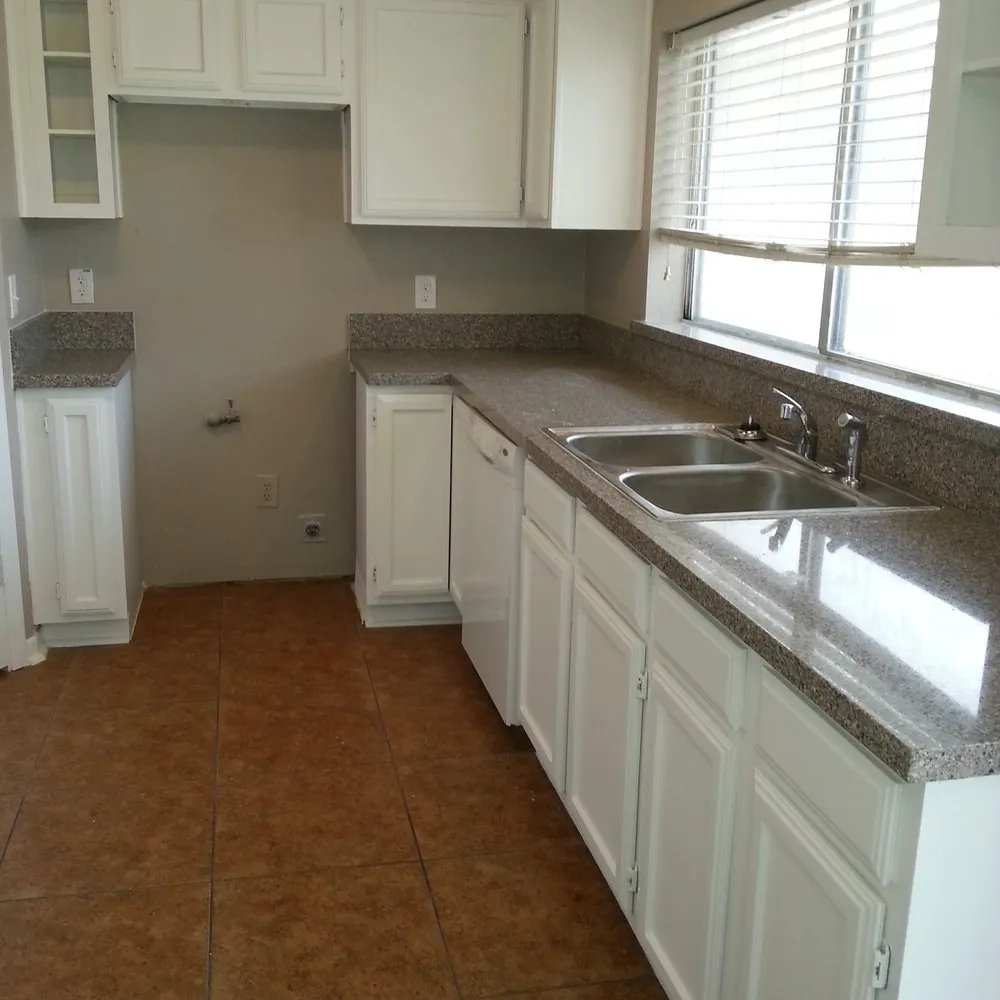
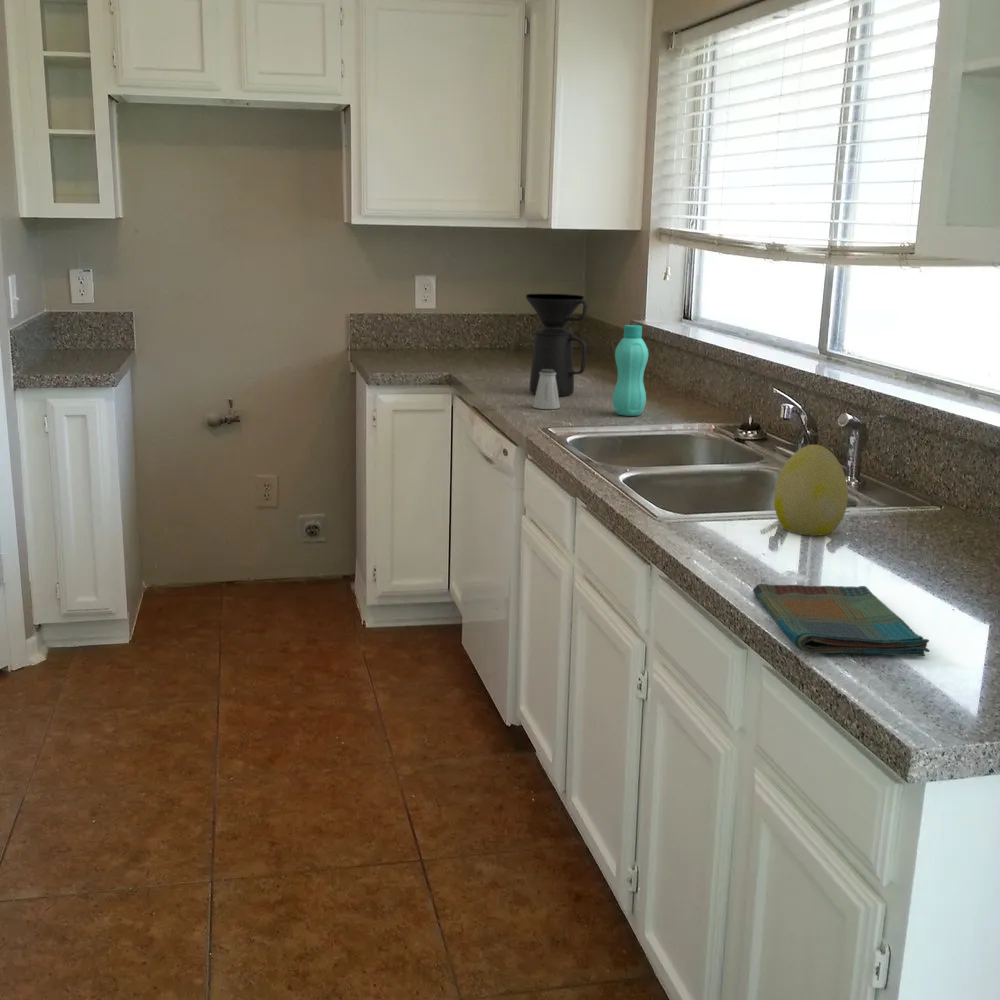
+ bottle (630, 370)
+ coffee maker (553, 344)
+ dish towel (834, 614)
+ saltshaker (547, 388)
+ decorative egg (811, 487)
